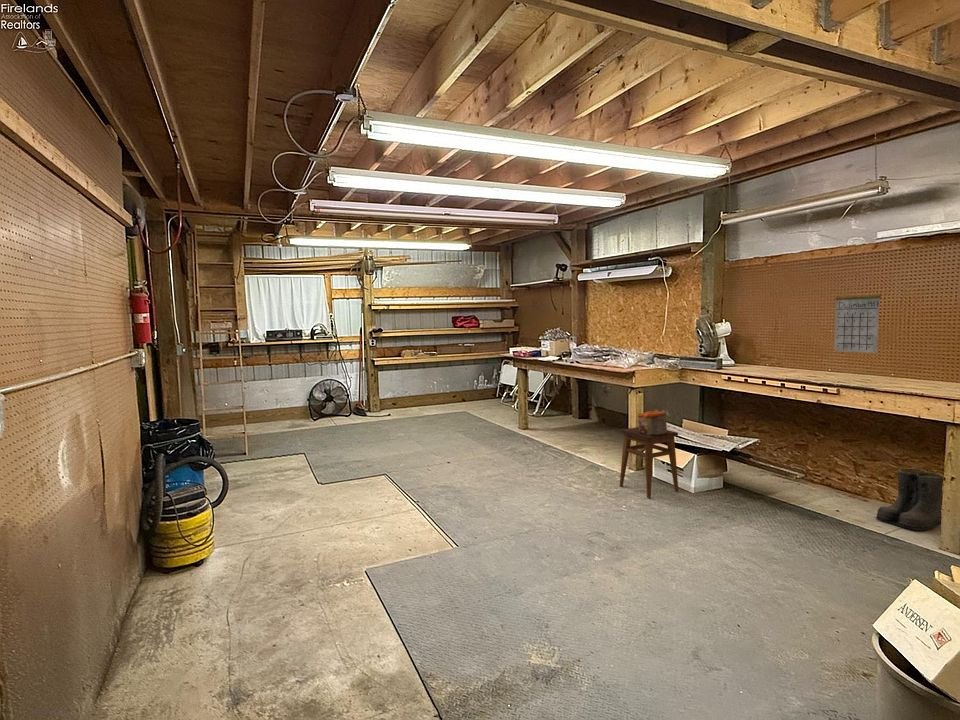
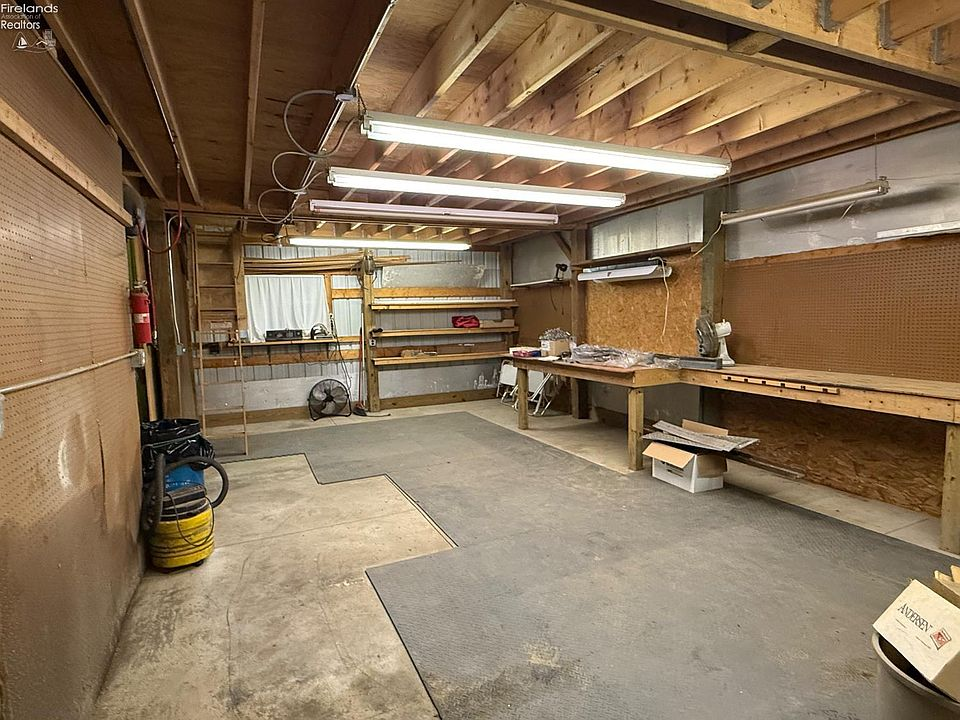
- stool (648, 459)
- boots (911, 497)
- can (651, 421)
- calendar (856, 317)
